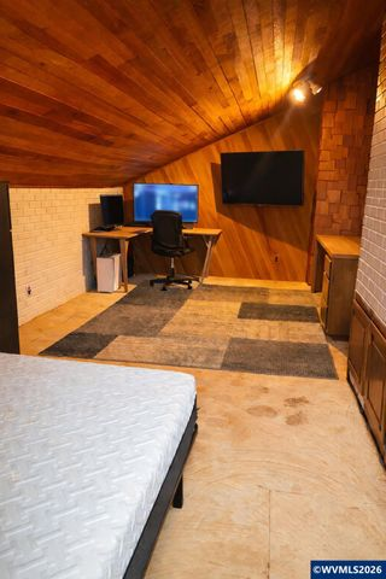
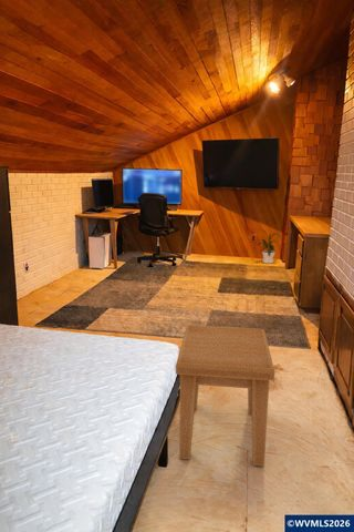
+ side table (222, 386)
+ house plant (267, 246)
